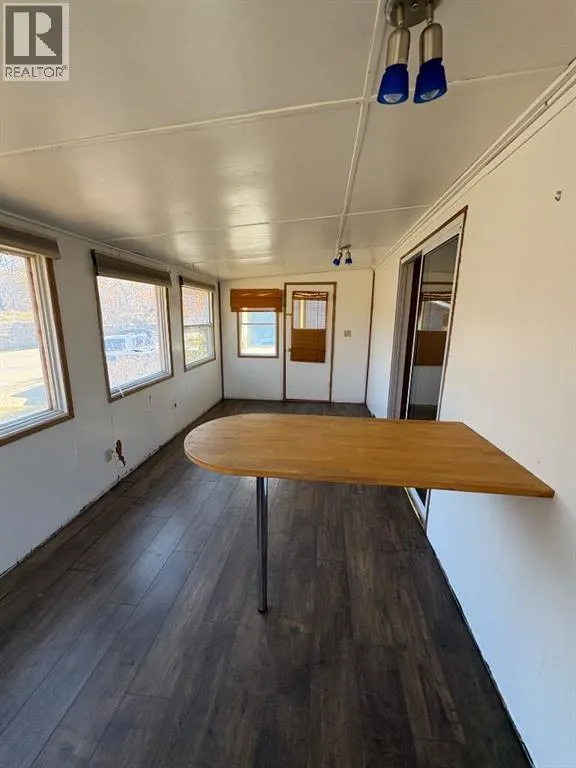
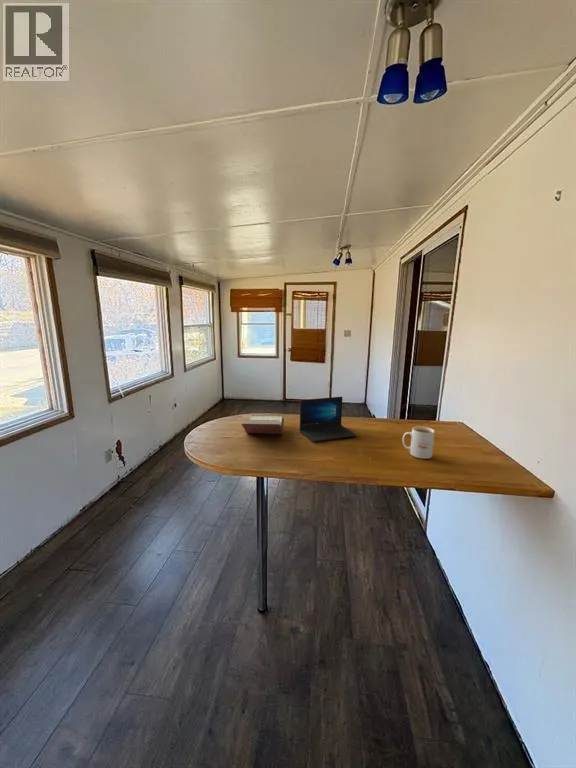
+ mug (417, 441)
+ laptop (328, 417)
+ book (264, 423)
